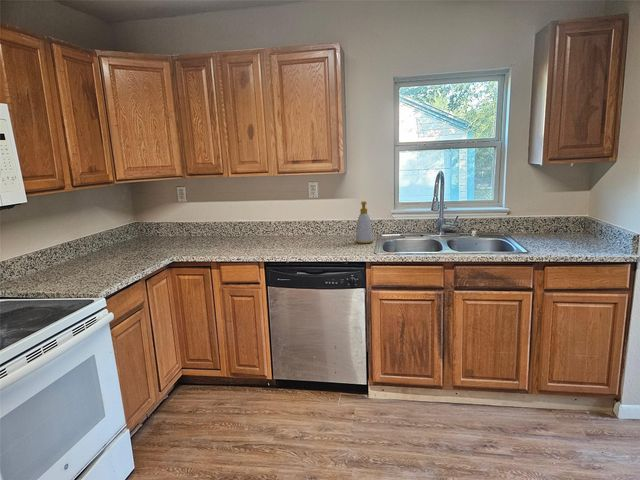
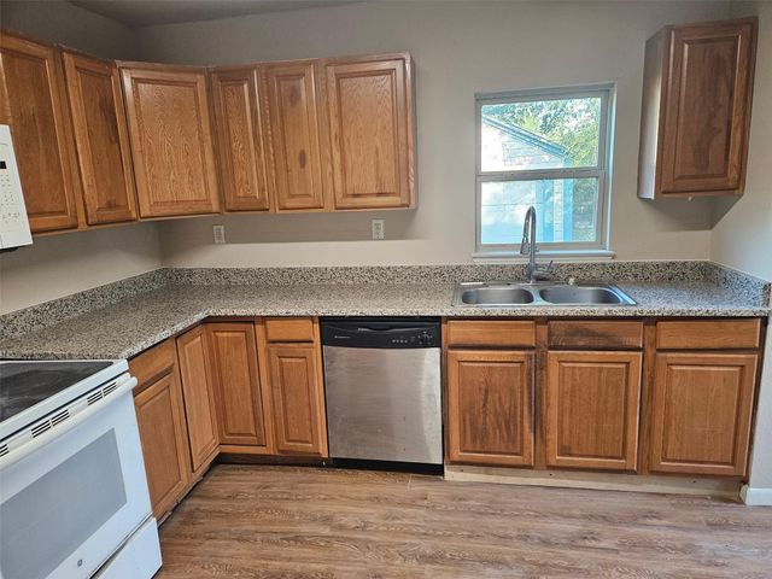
- soap bottle (364, 222)
